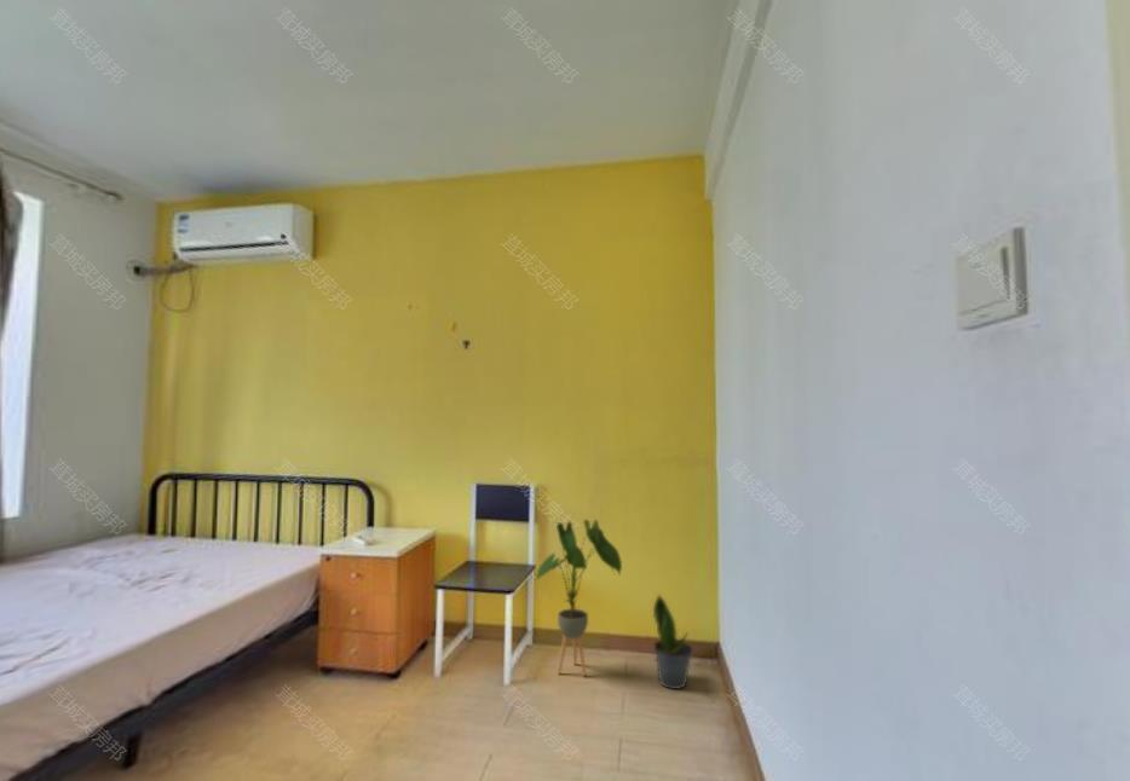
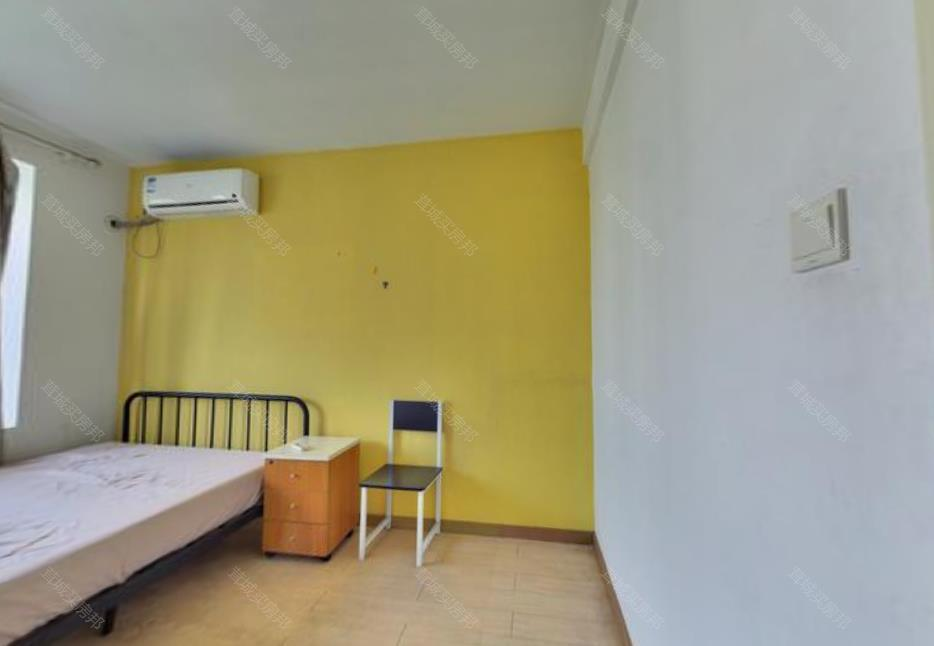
- house plant (578, 594)
- potted plant (673, 640)
